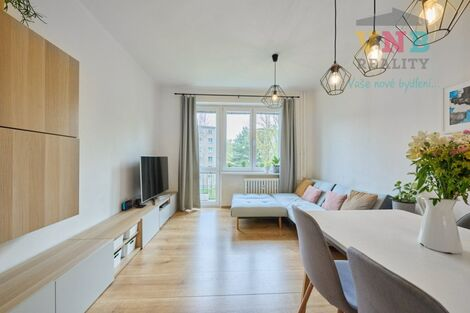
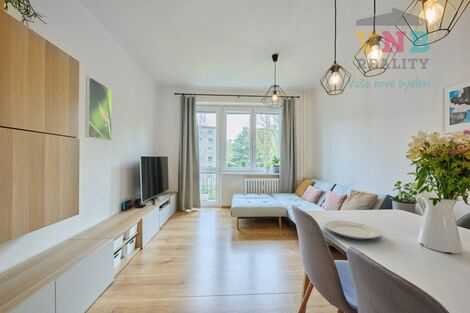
+ chinaware (351, 230)
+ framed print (99, 111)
